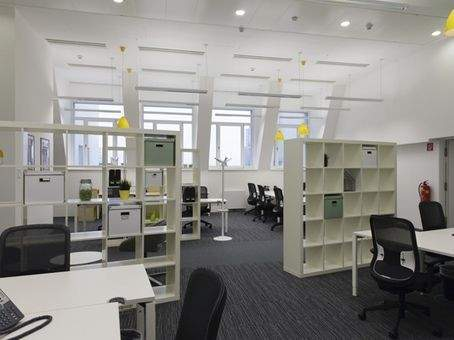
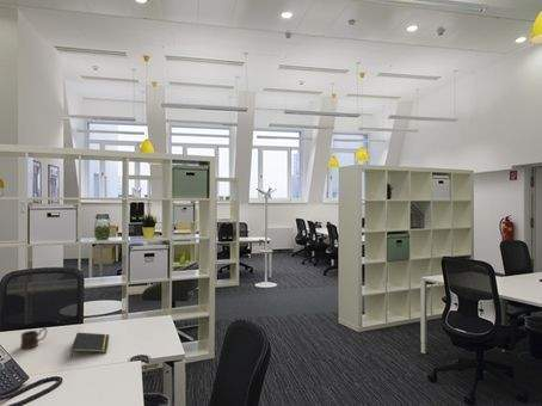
+ mug (33, 337)
+ notepad (91, 342)
